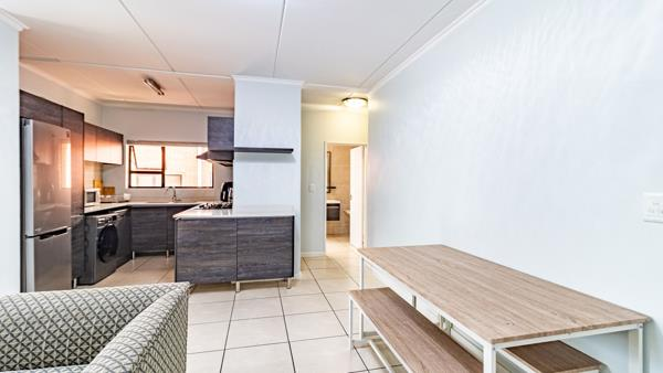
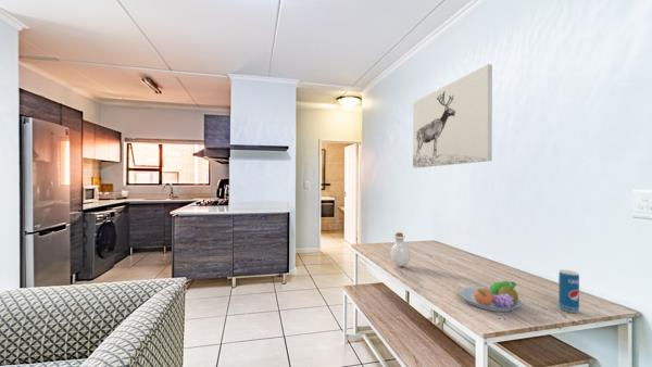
+ fruit bowl (491, 291)
+ bottle (400, 249)
+ beverage can (568, 291)
+ wall art (444, 126)
